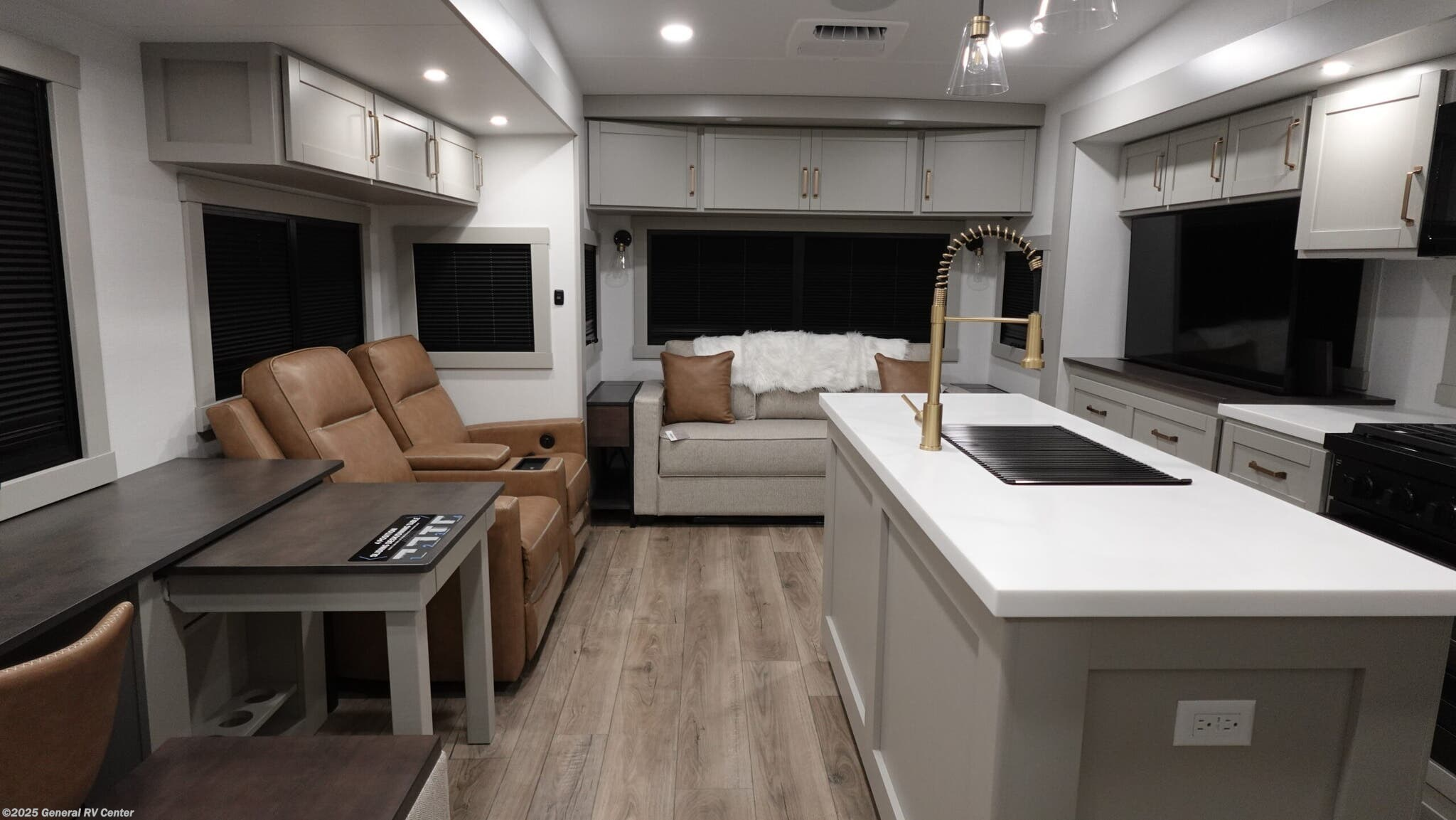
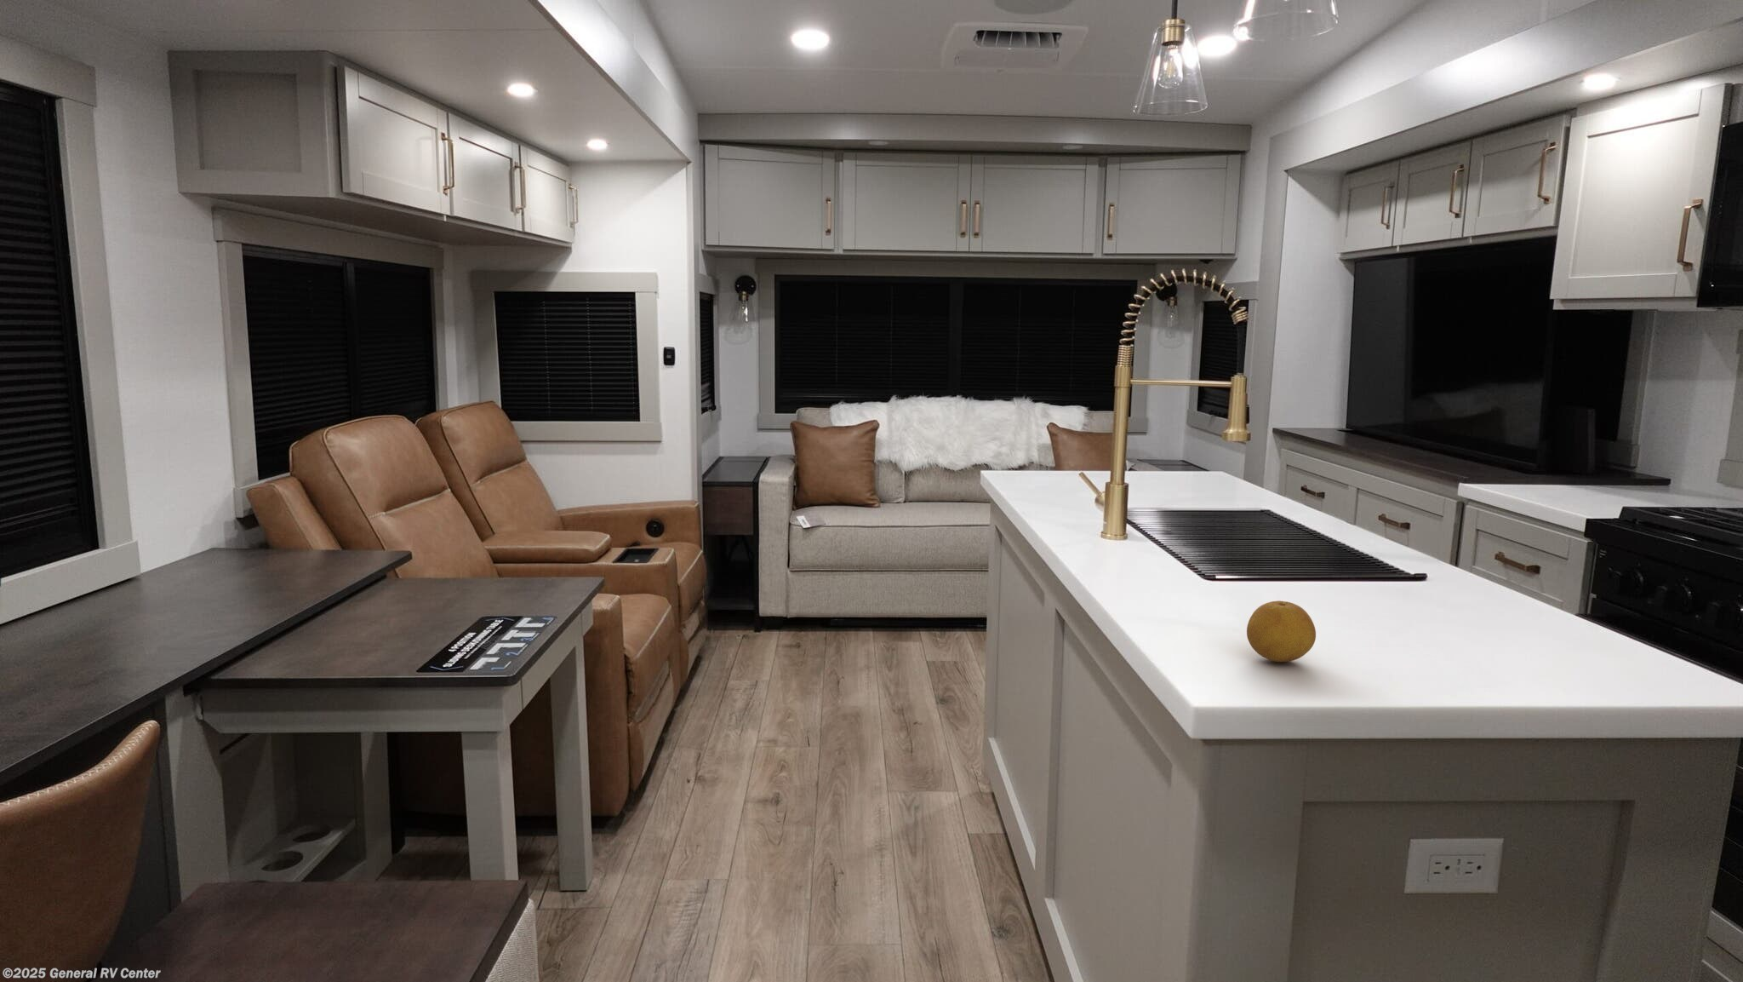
+ fruit (1281, 632)
